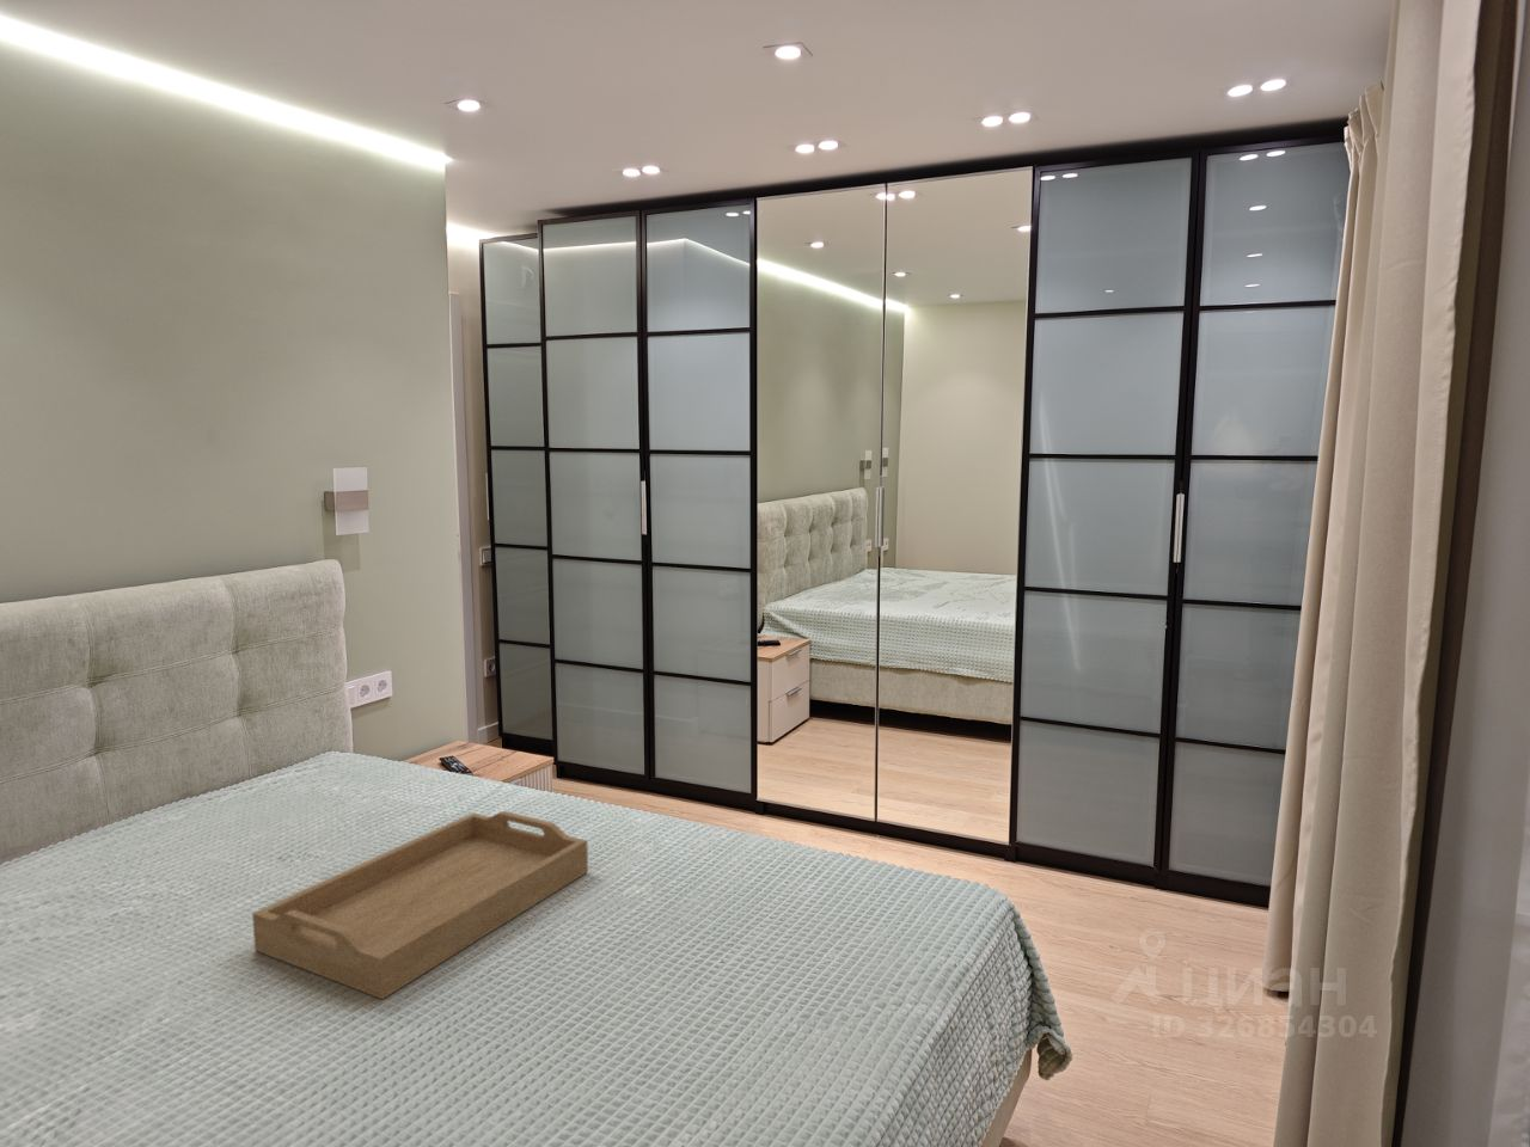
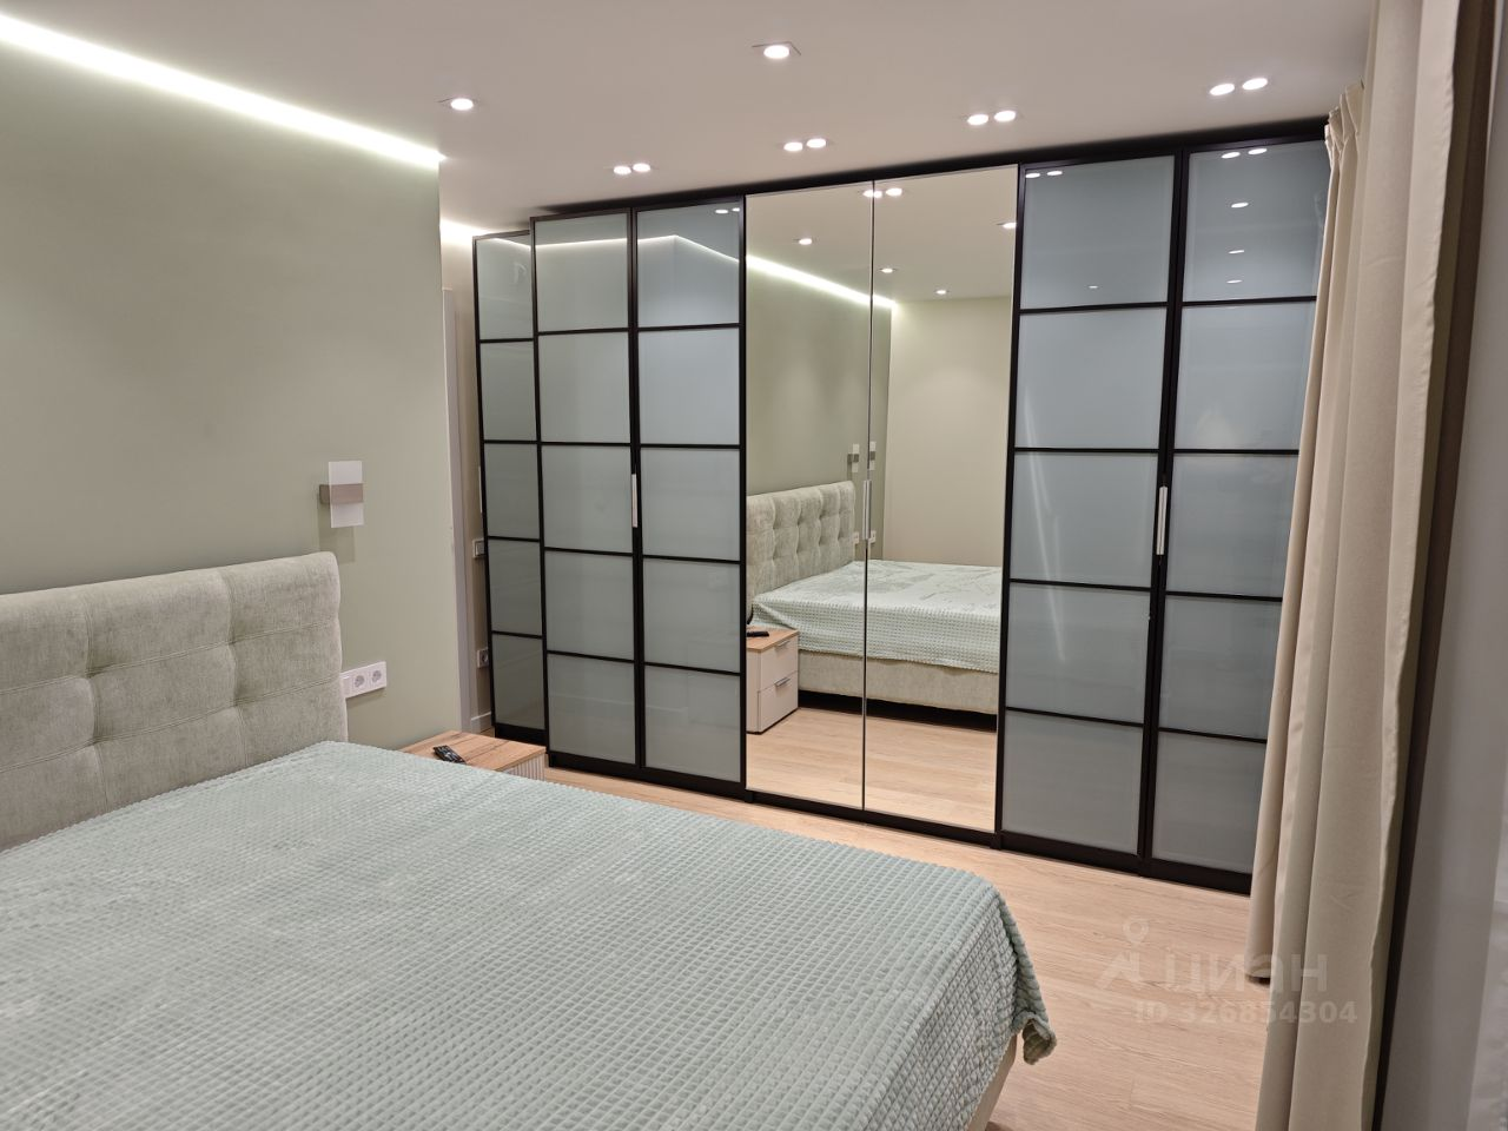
- serving tray (434, 886)
